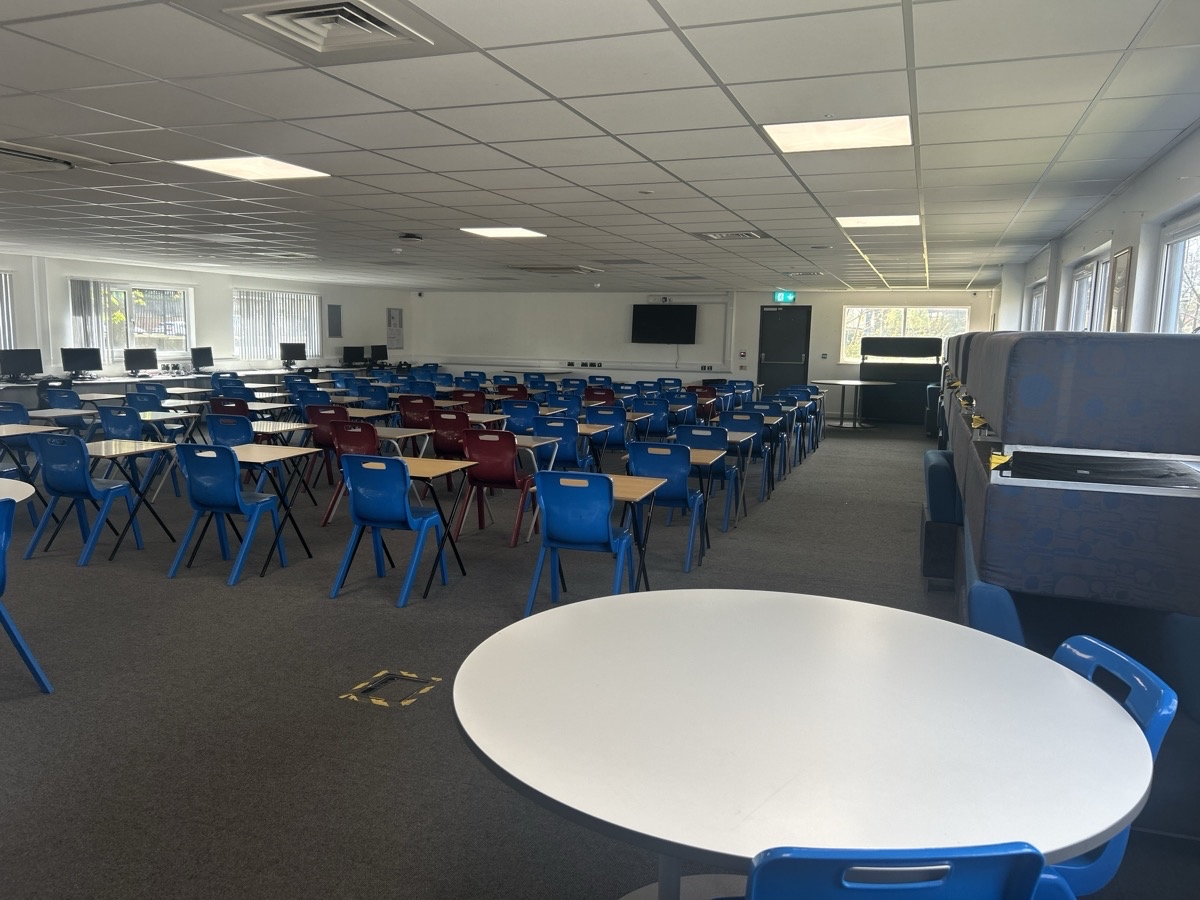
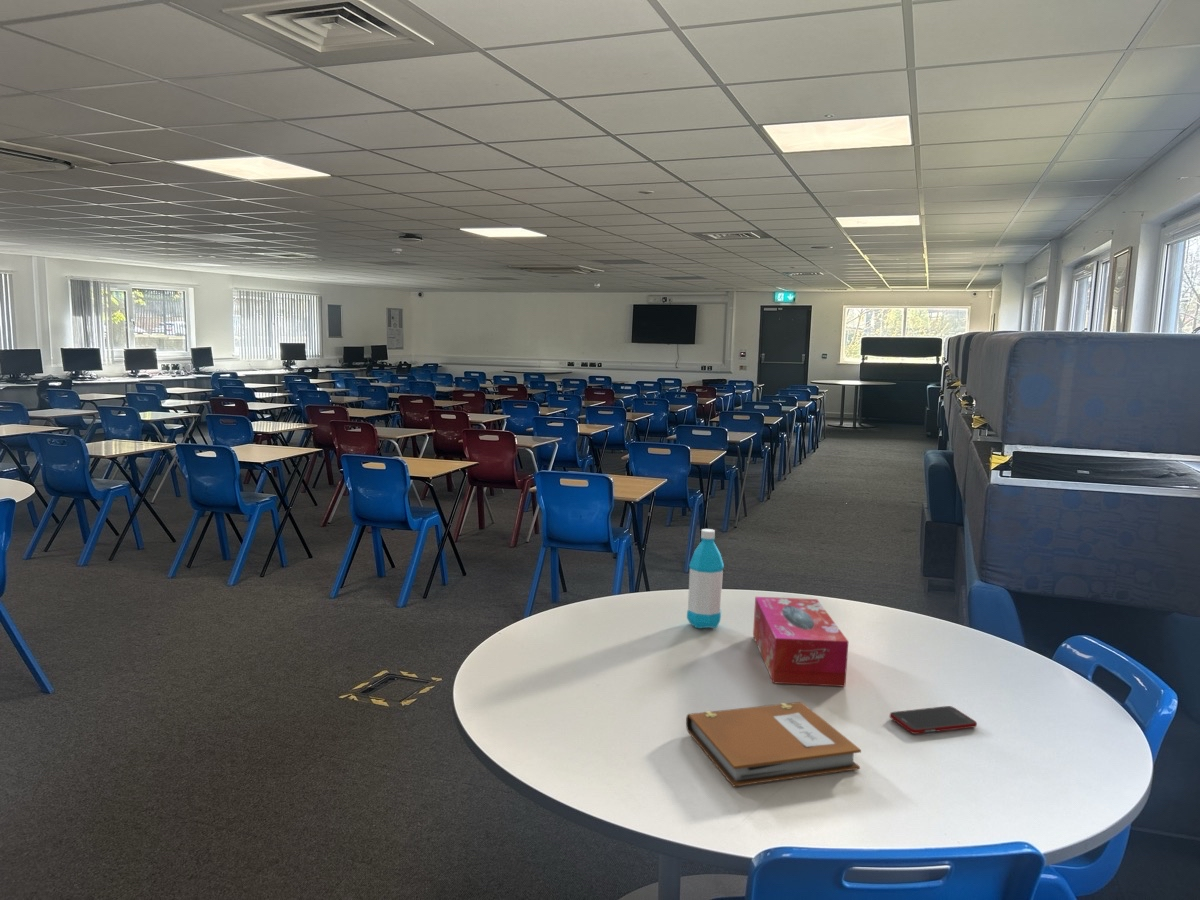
+ cell phone (932, 719)
+ notebook (772, 738)
+ tissue box (796, 638)
+ water bottle (705, 578)
